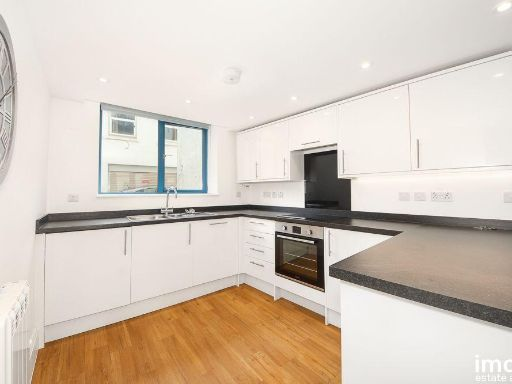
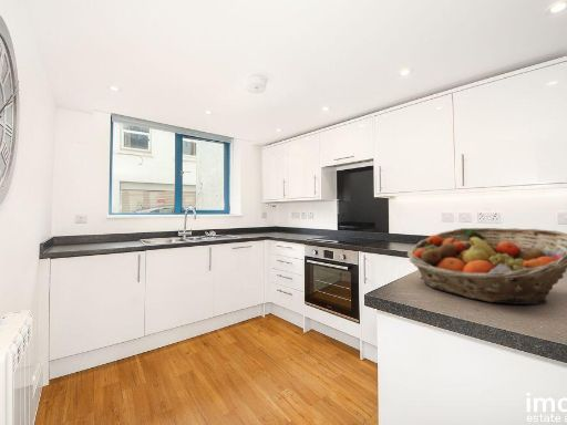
+ fruit basket (480, 259)
